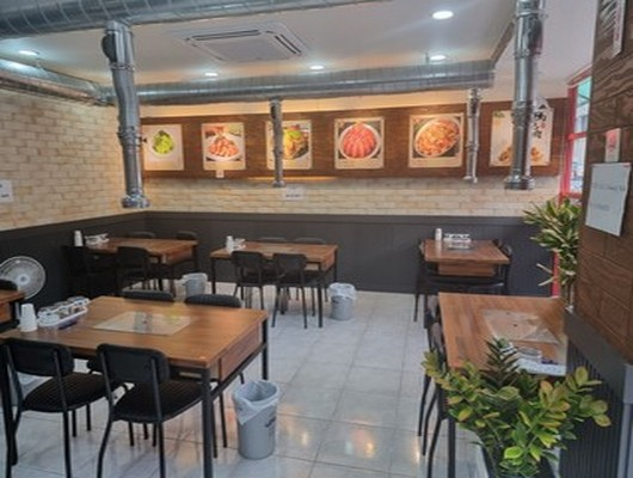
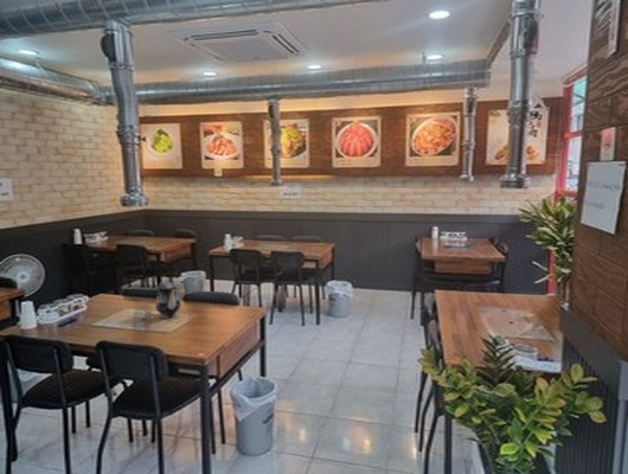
+ teapot (167, 296)
